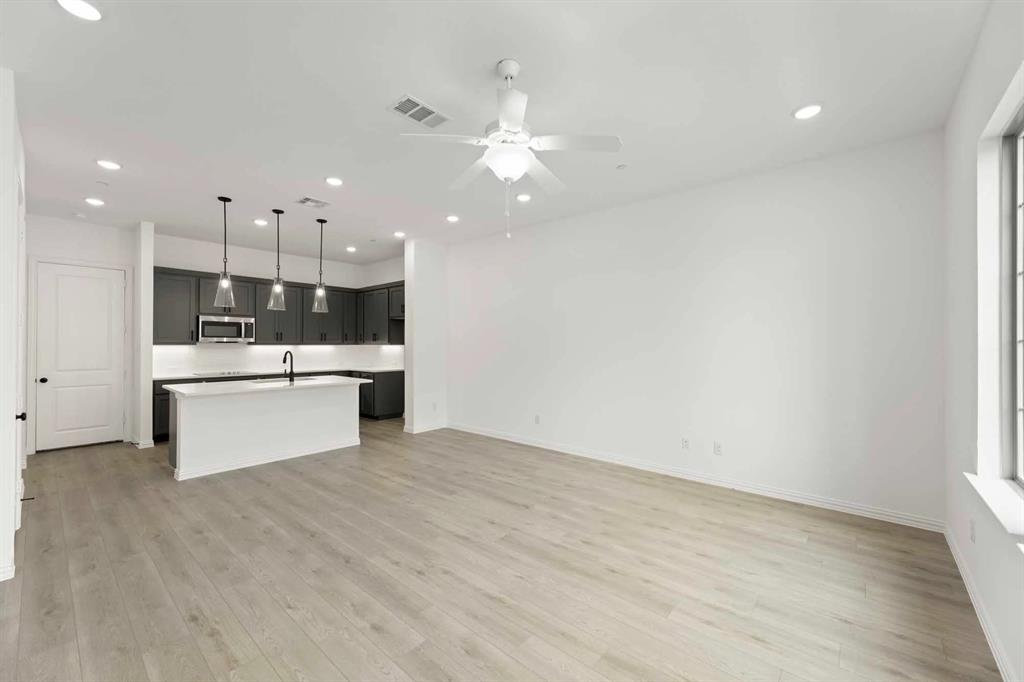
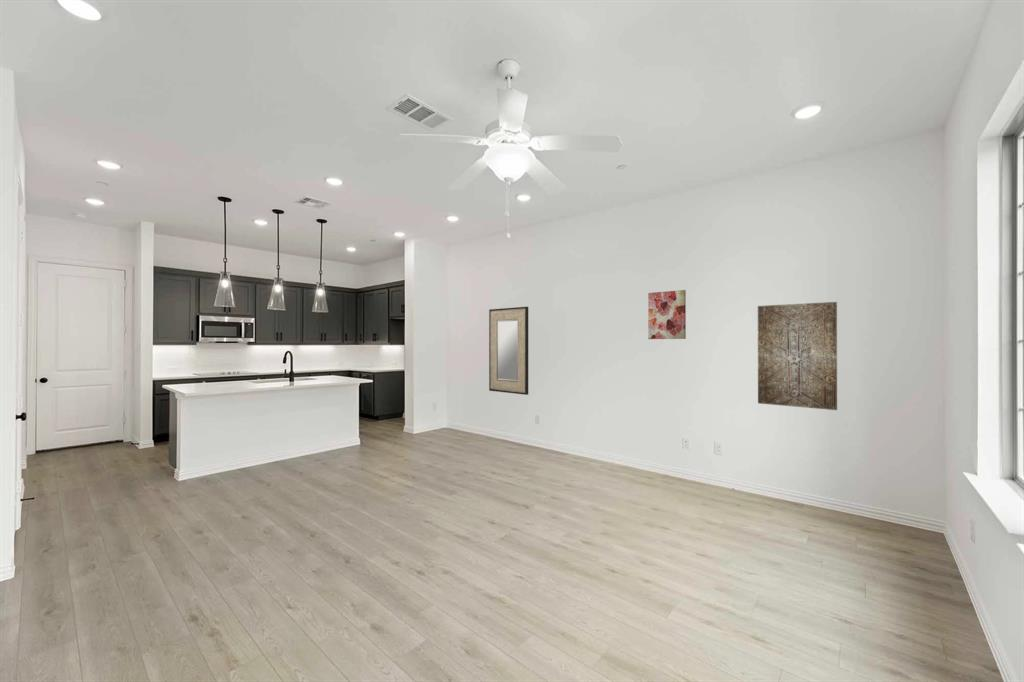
+ wall art (666, 315)
+ home mirror (508, 350)
+ wall art (795, 355)
